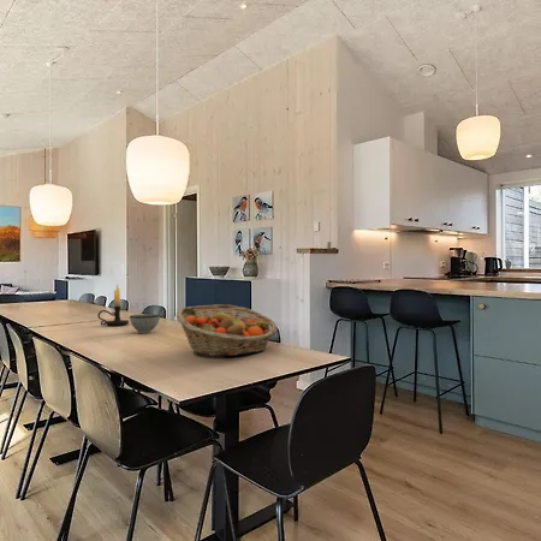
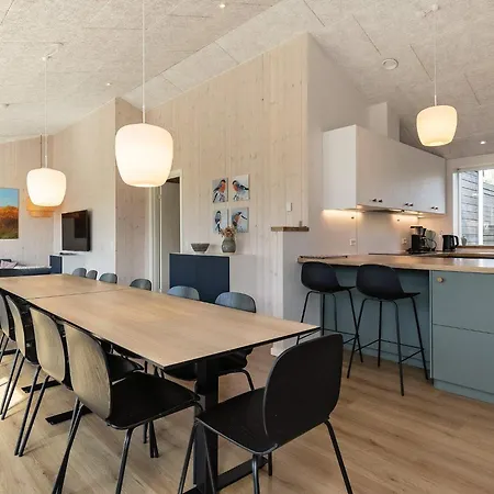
- bowl (144, 323)
- fruit basket (227, 328)
- candle holder (114, 303)
